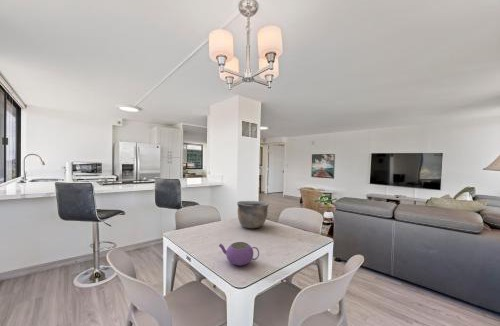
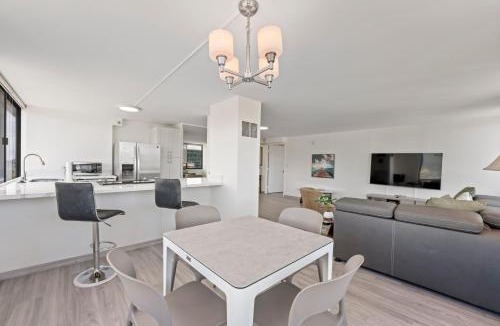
- bowl (252, 213)
- teapot (238, 253)
